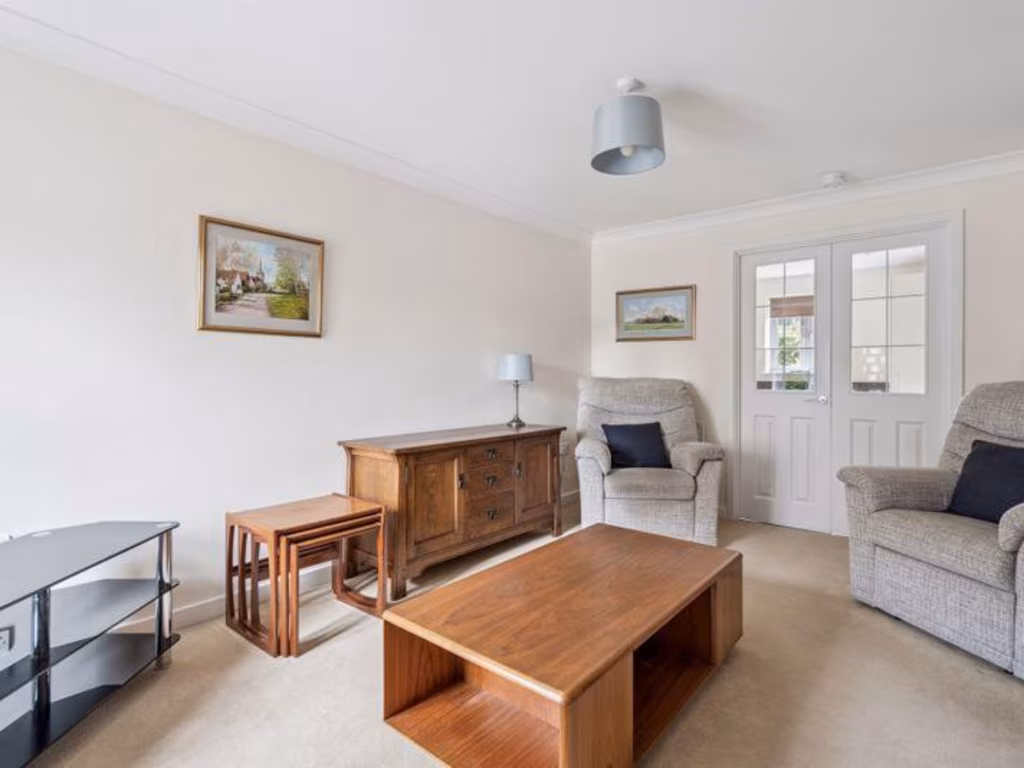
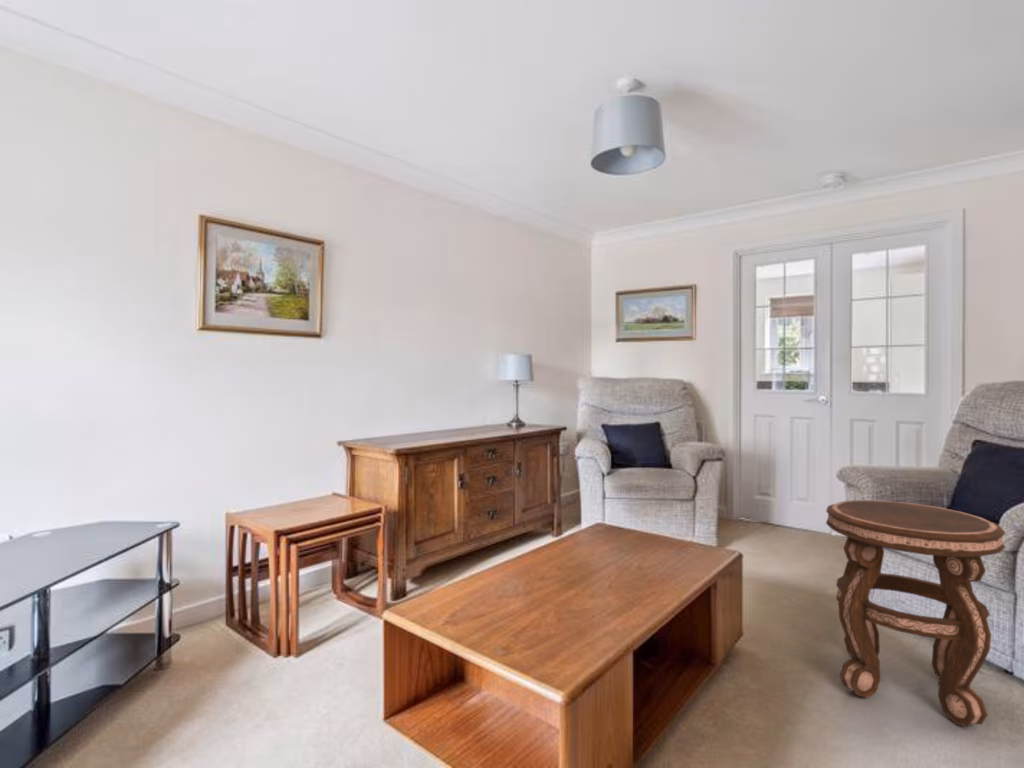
+ side table (909, 593)
